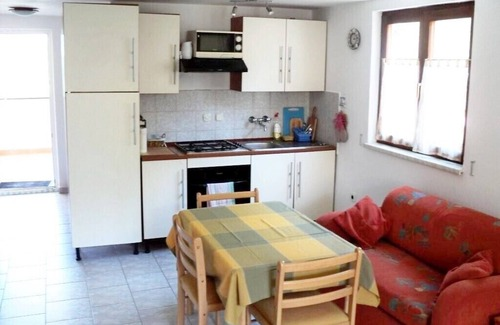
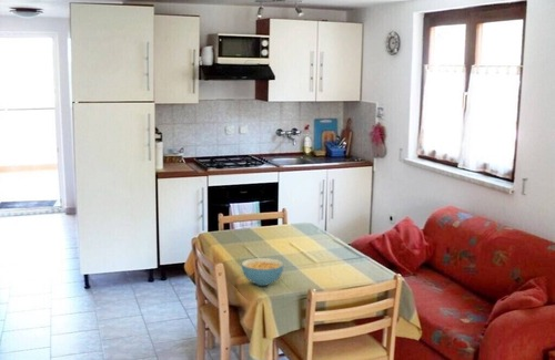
+ cereal bowl (262, 274)
